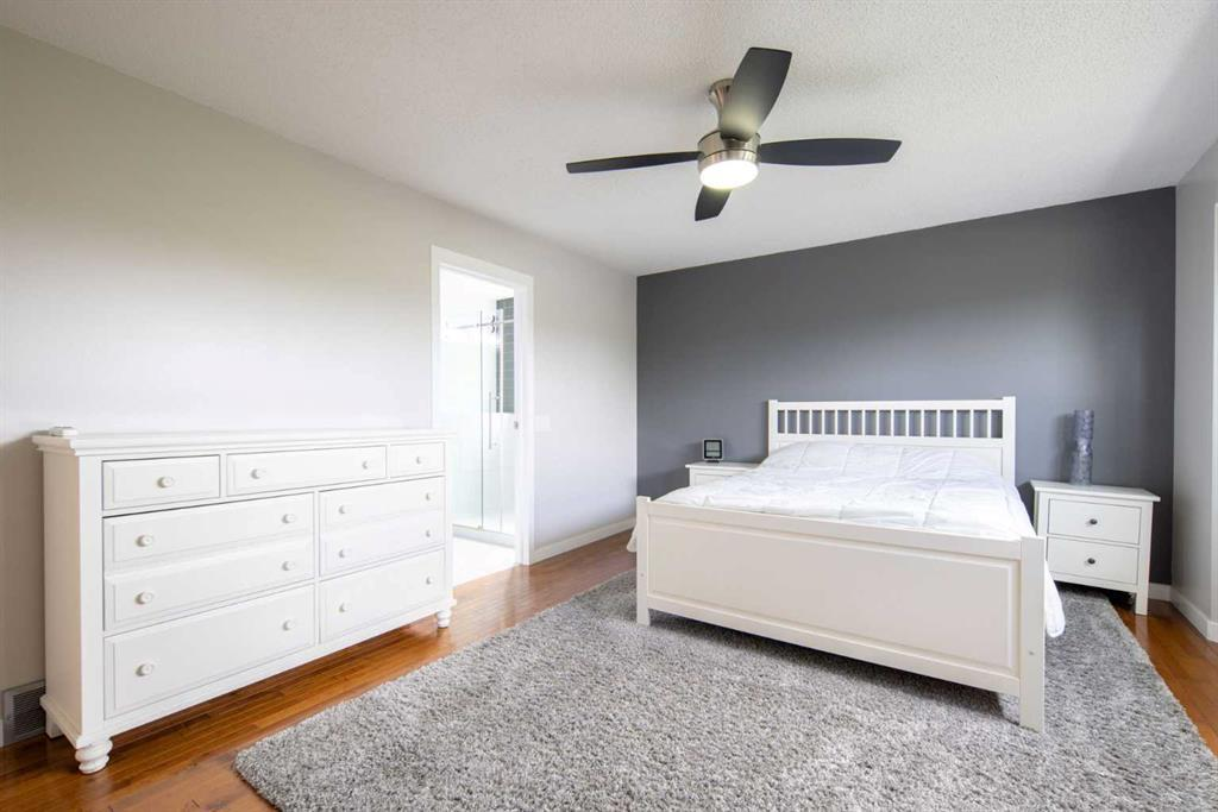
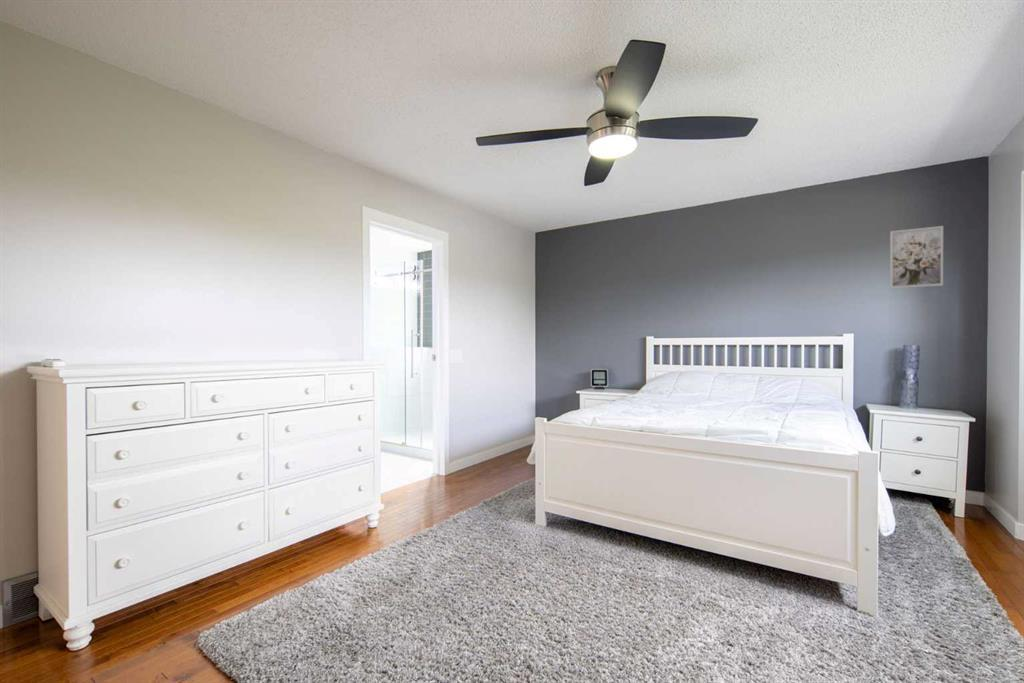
+ wall art (915, 257)
